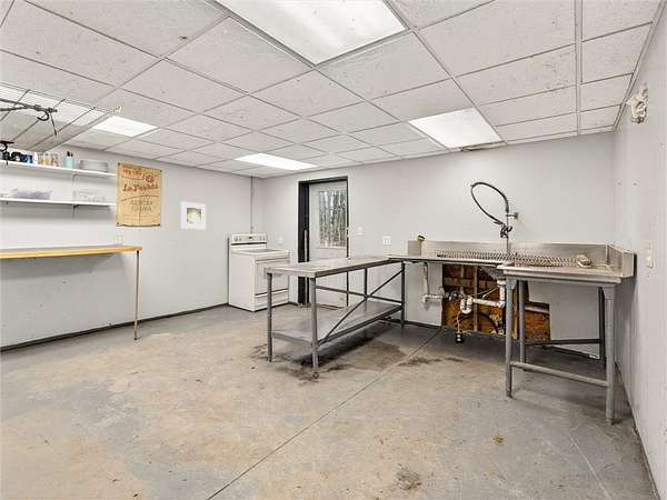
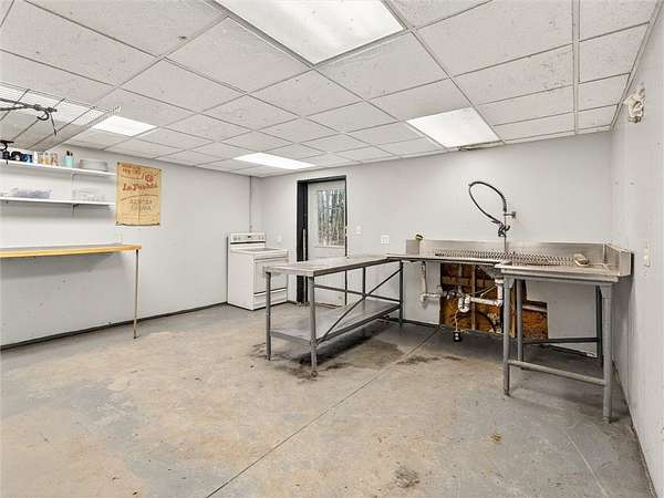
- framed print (193, 216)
